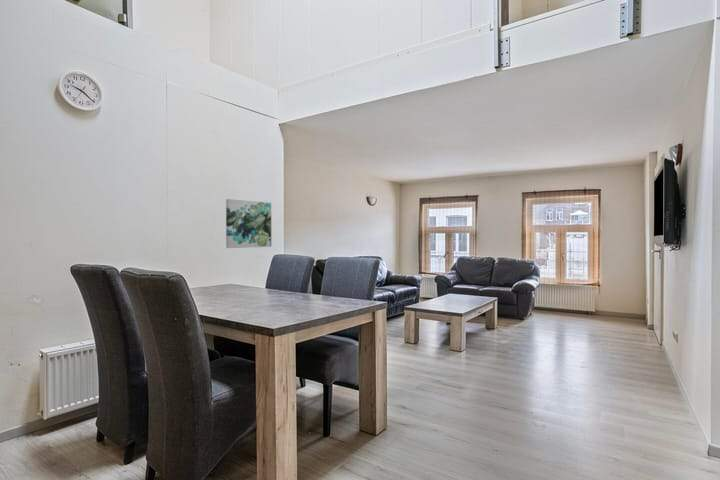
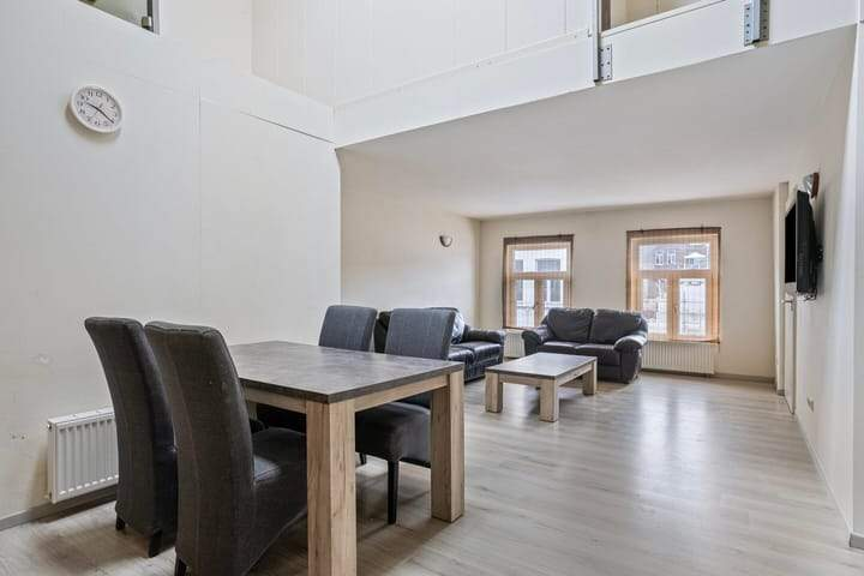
- wall art (249, 224)
